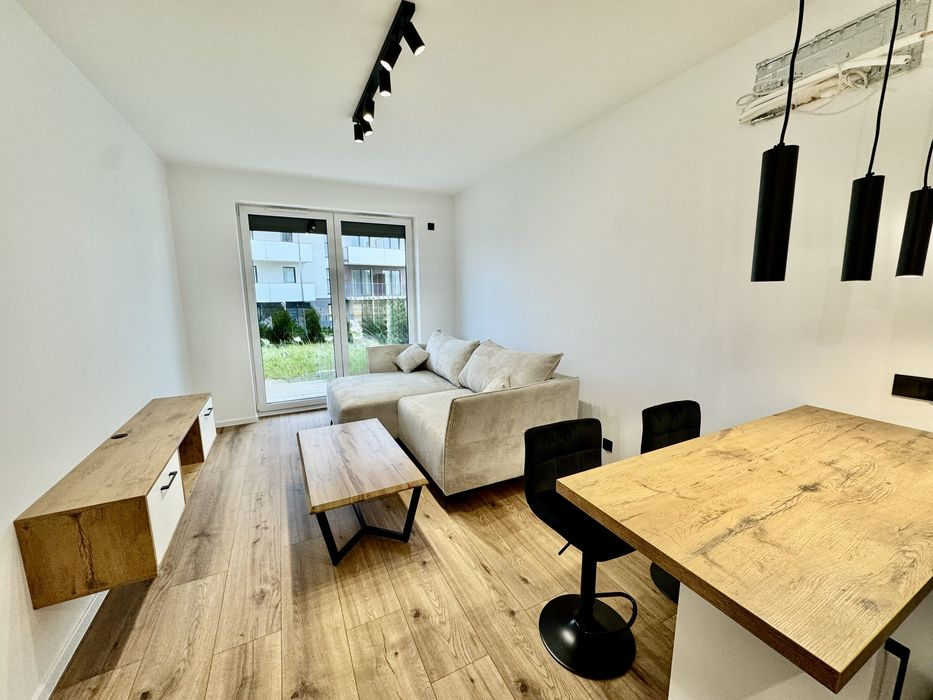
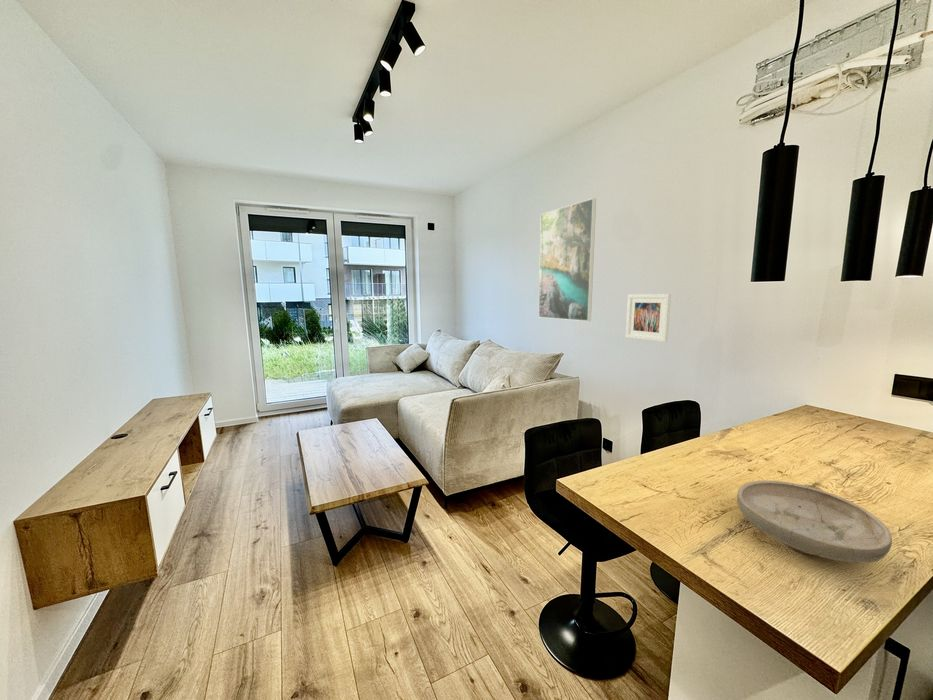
+ bowl (805, 525)
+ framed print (564, 264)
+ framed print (647, 317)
